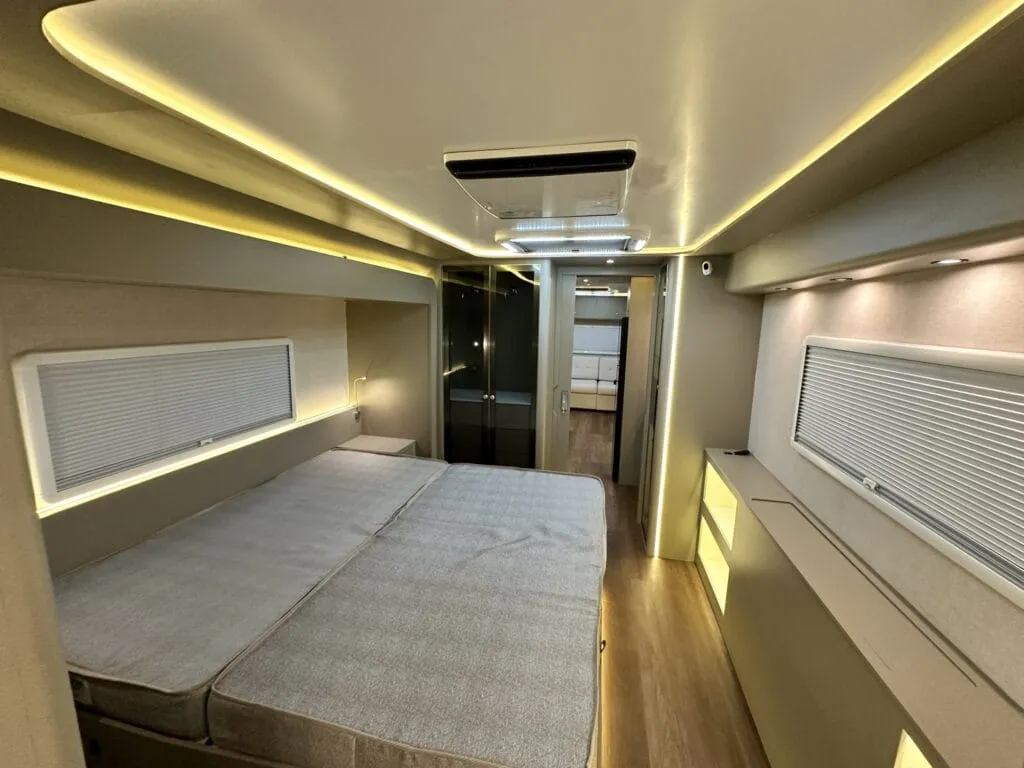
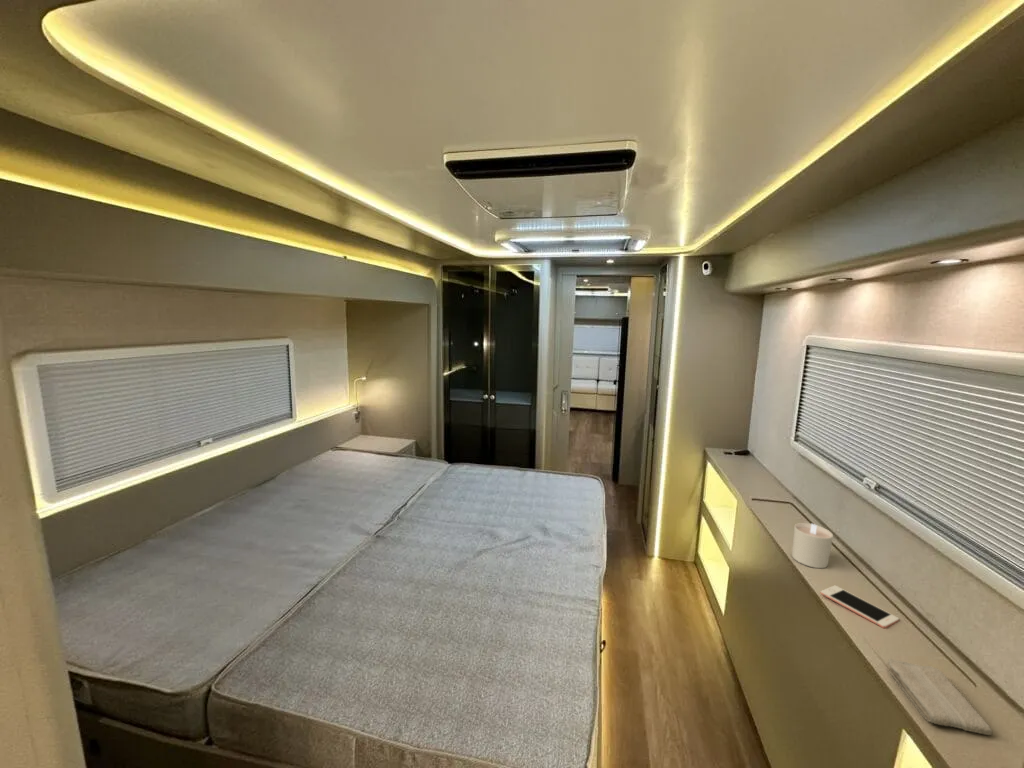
+ cell phone (857, 605)
+ candle (811, 542)
+ washcloth (933, 692)
